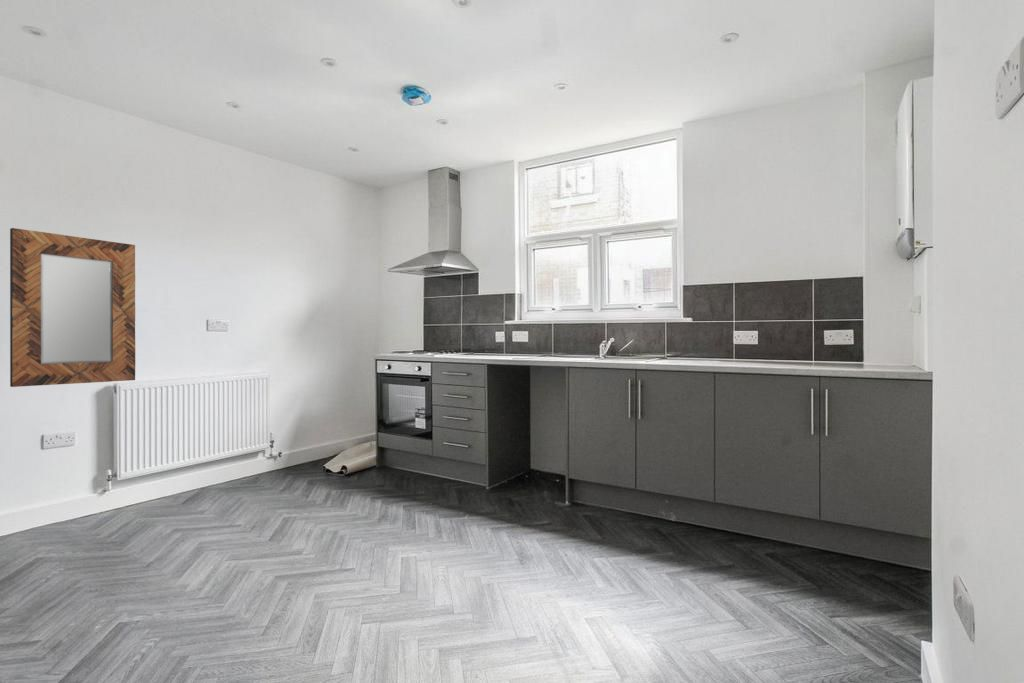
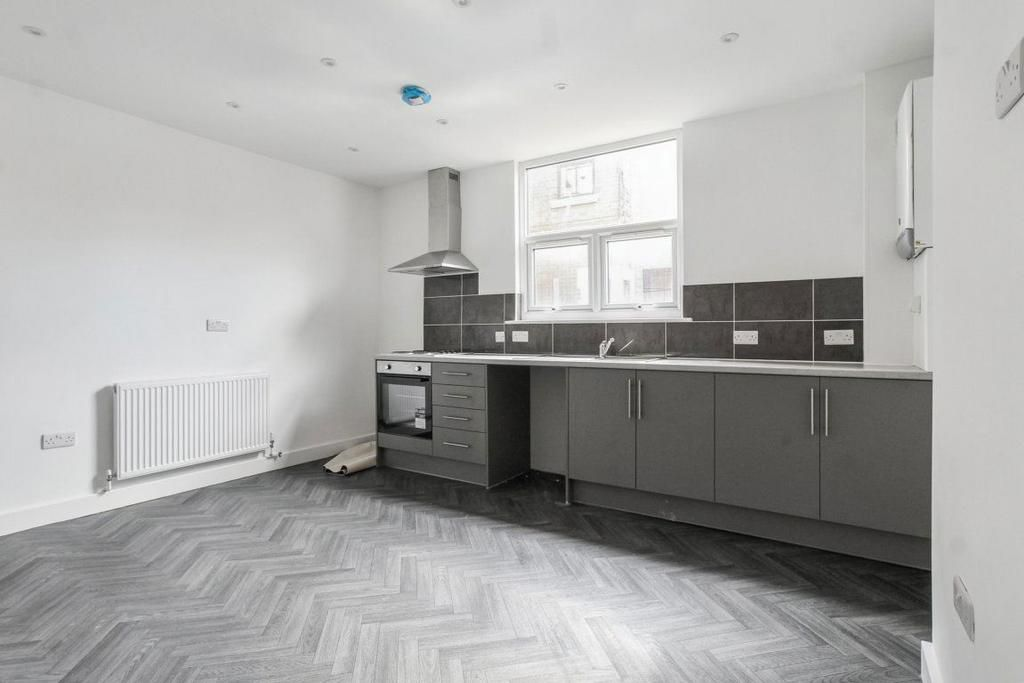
- home mirror (77, 310)
